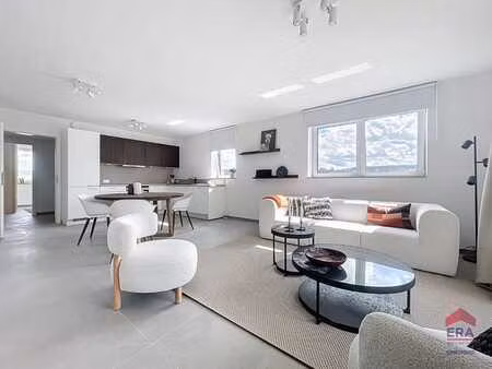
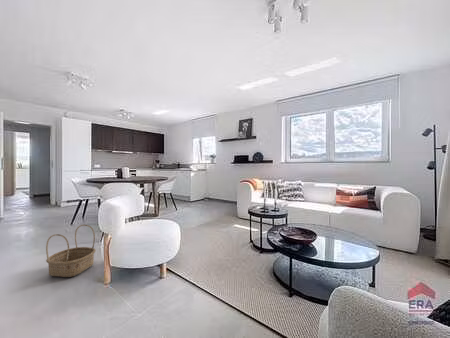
+ basket (72, 249)
